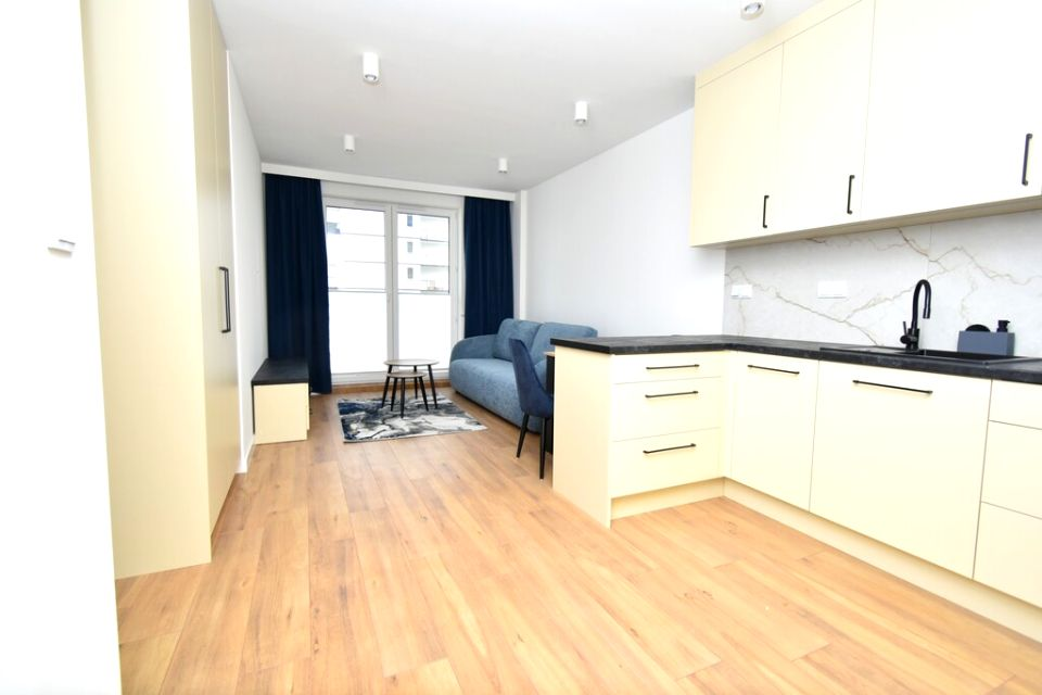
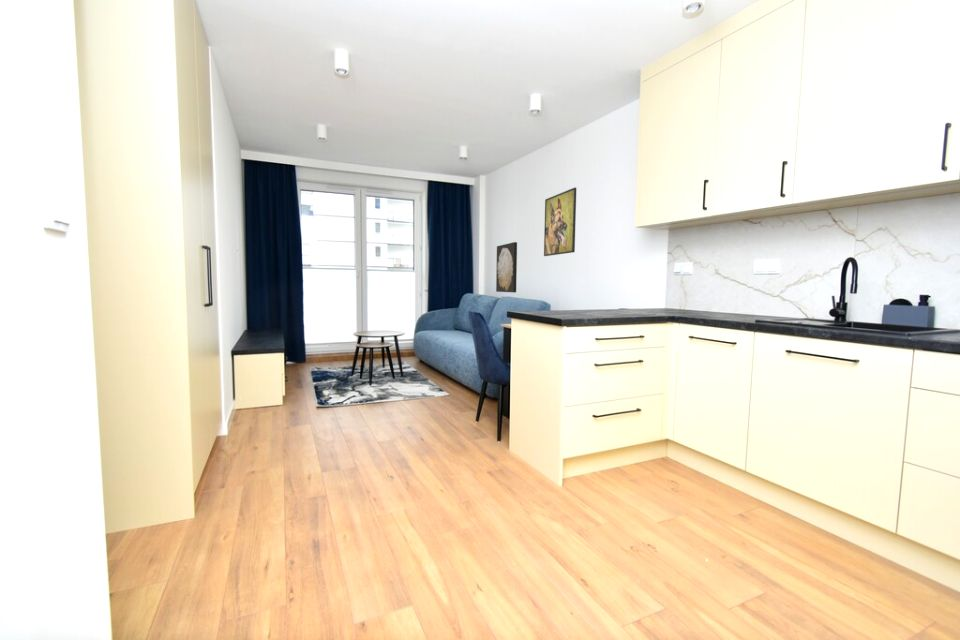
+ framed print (559, 224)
+ wall art (506, 268)
